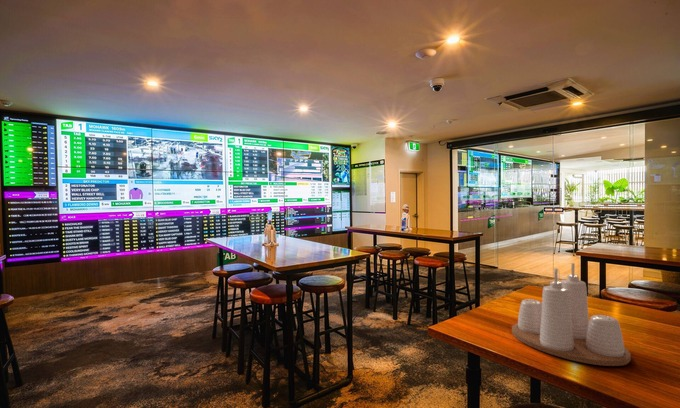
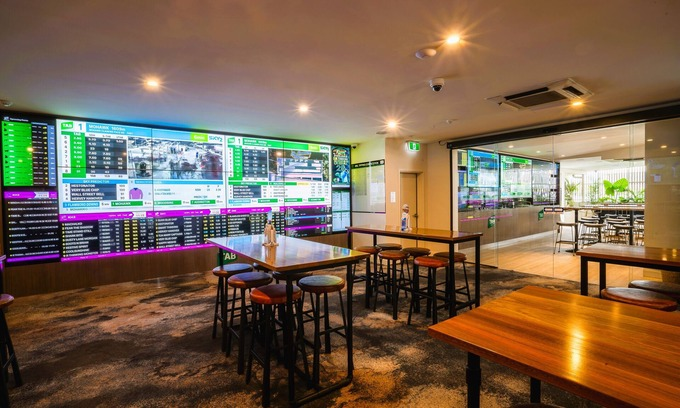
- condiment set (565, 304)
